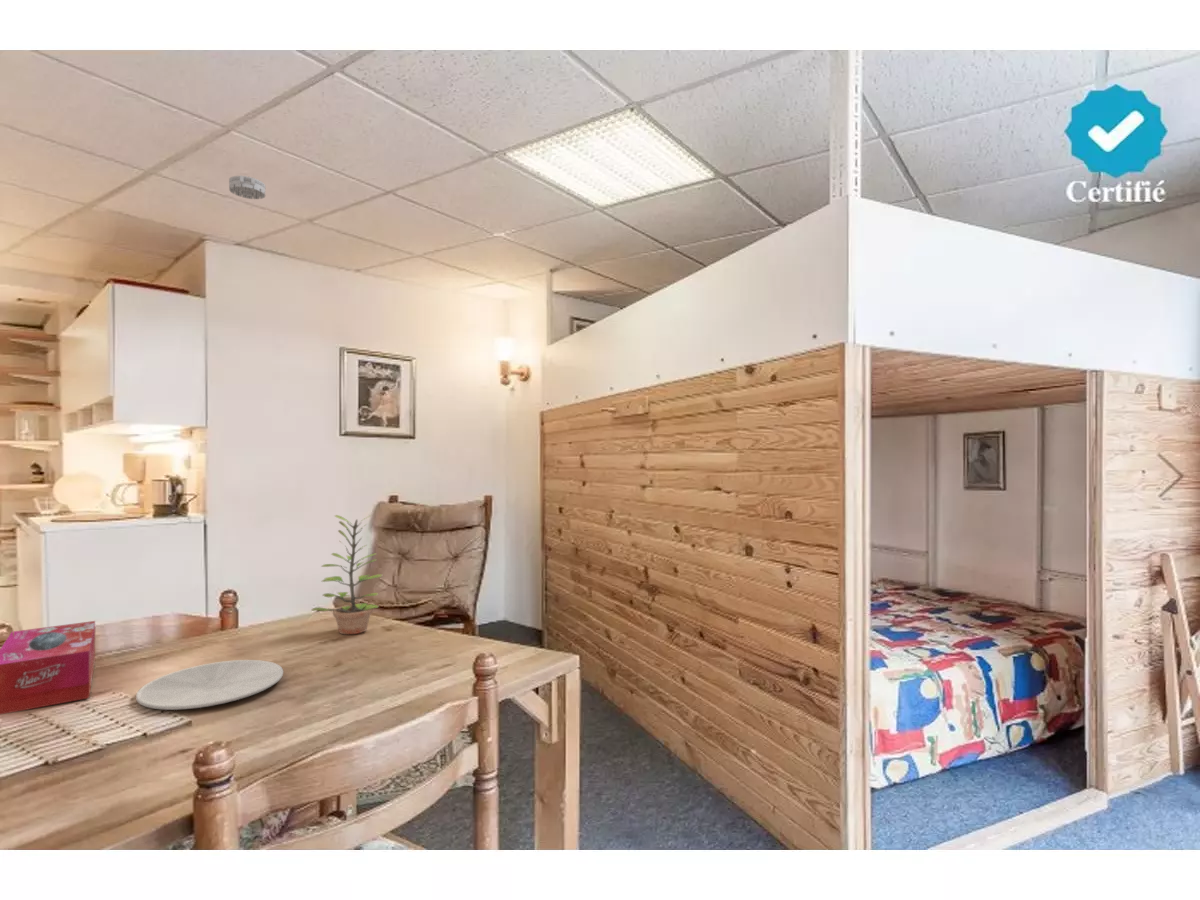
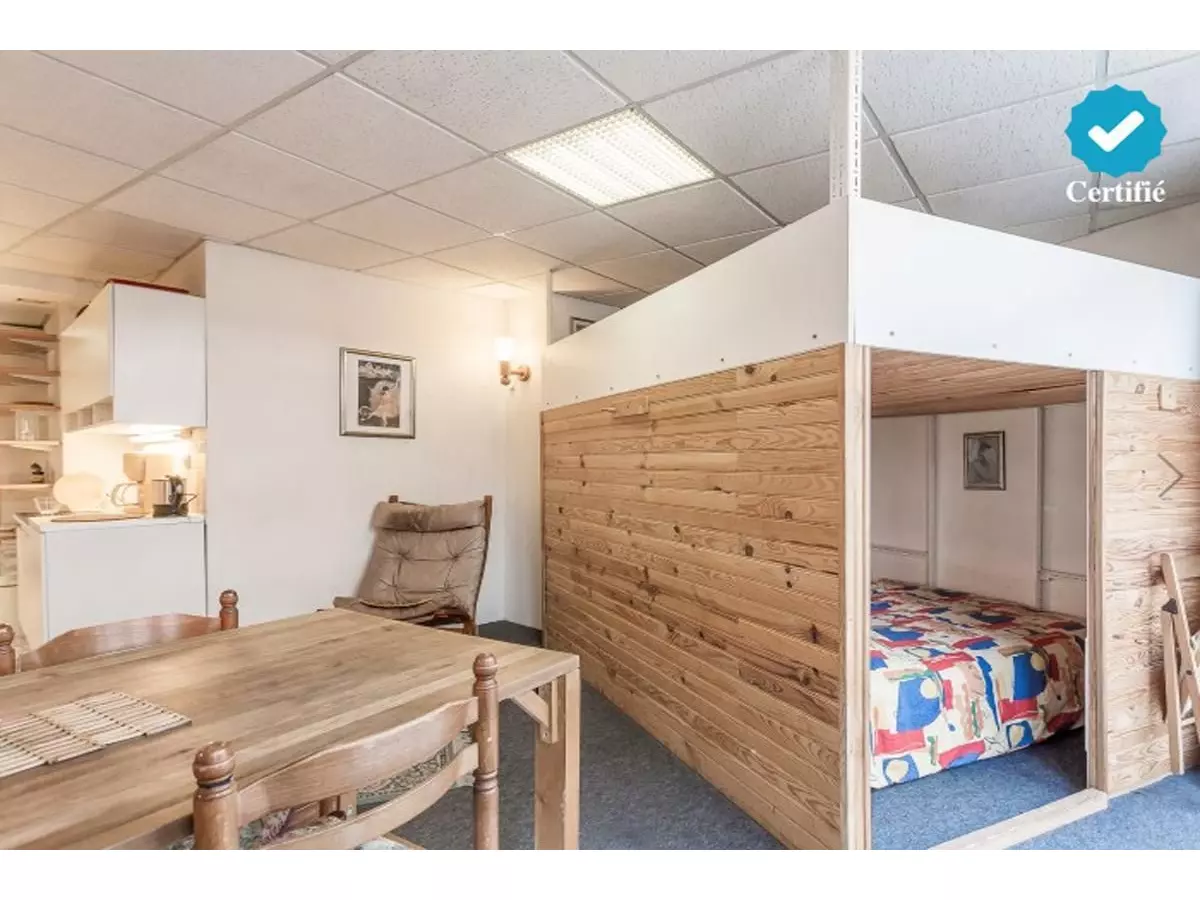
- plate (213, 684)
- smoke detector (247, 186)
- plant (347, 572)
- tissue box (48, 663)
